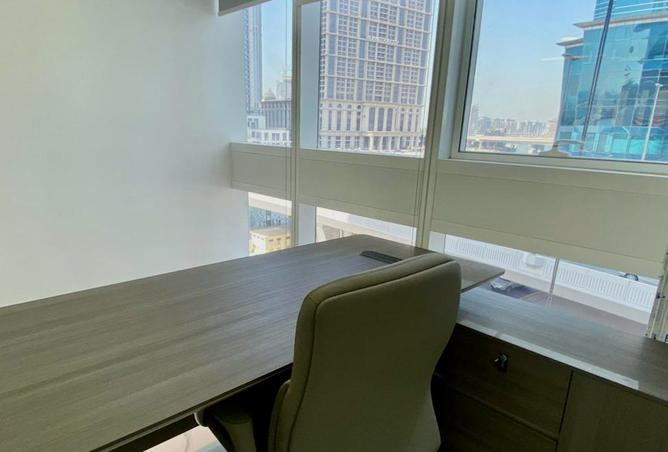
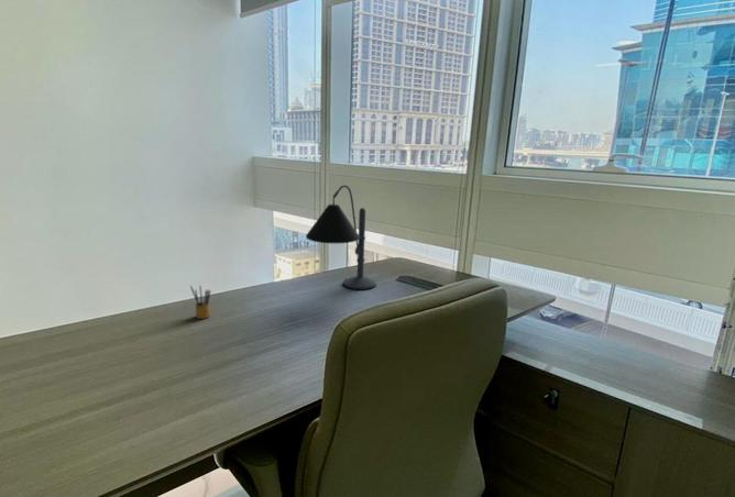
+ desk lamp (345, 240)
+ pencil box (200, 300)
